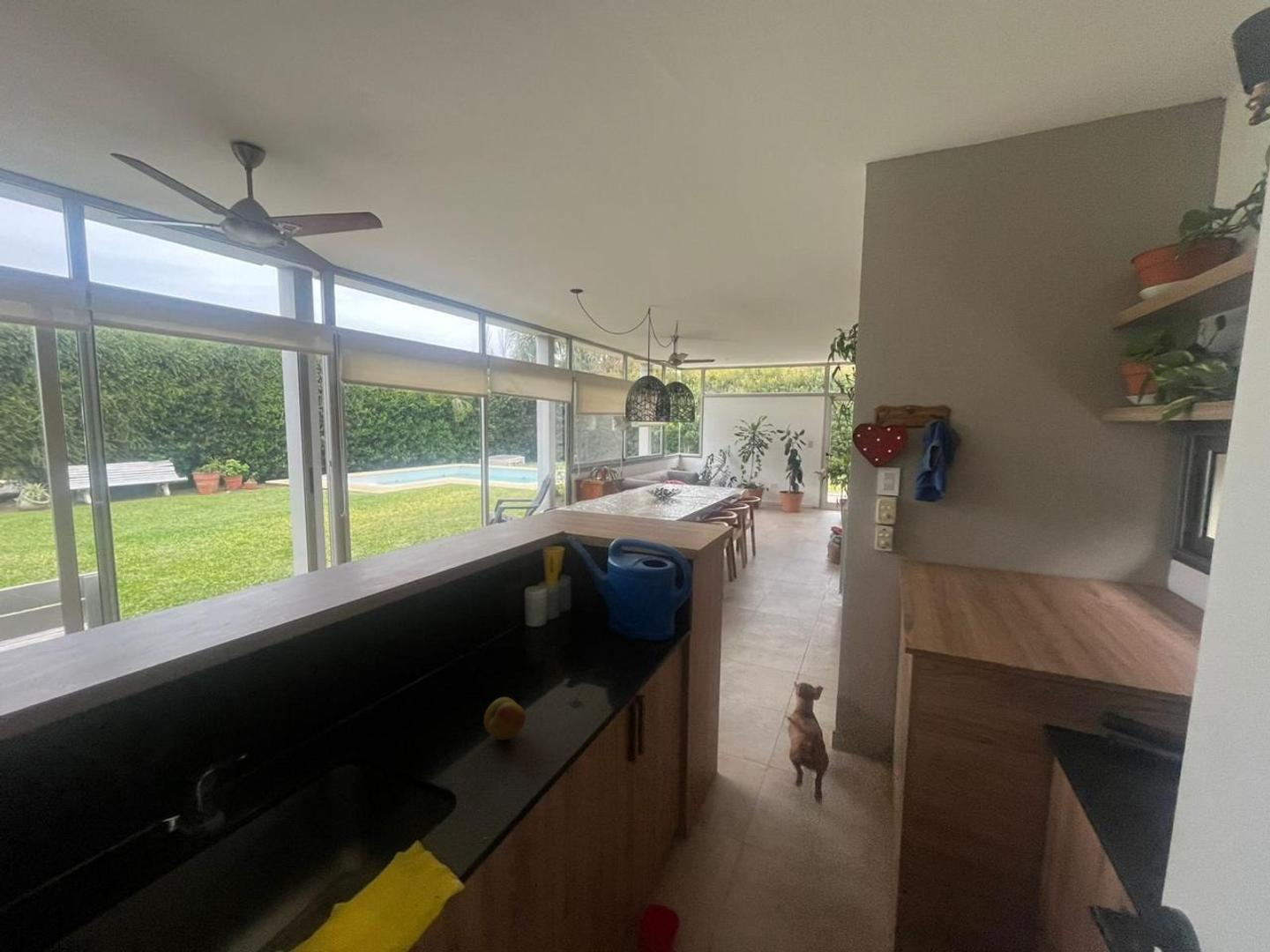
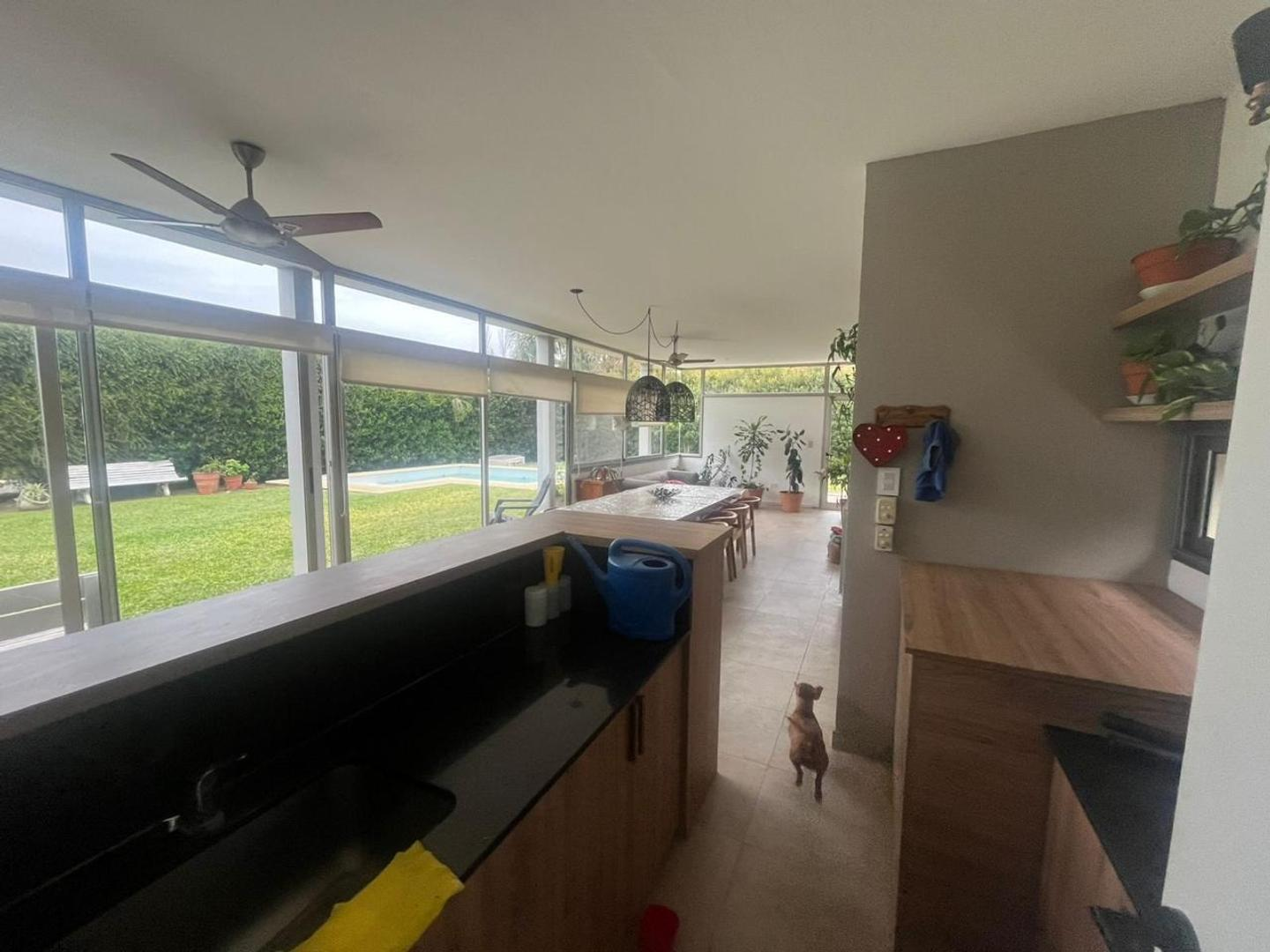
- fruit (504, 718)
